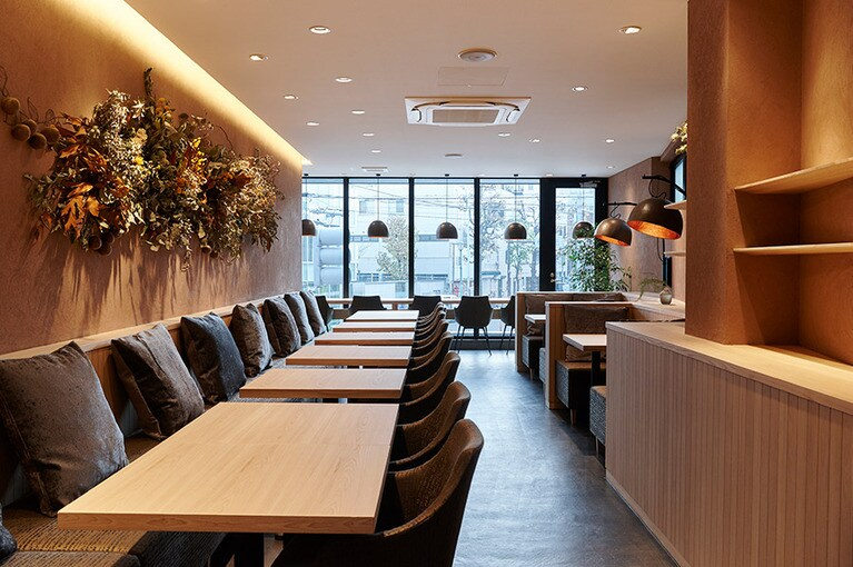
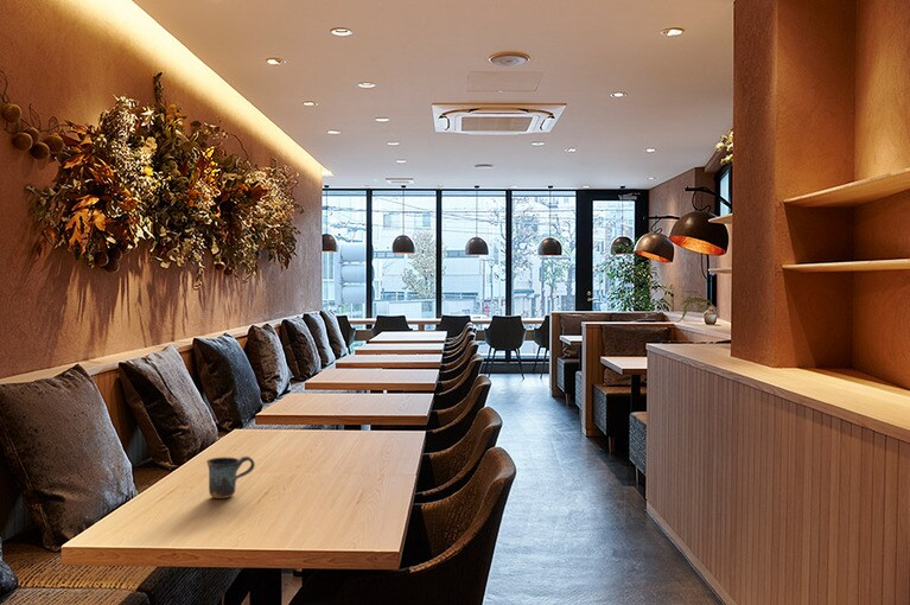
+ mug (229, 477)
